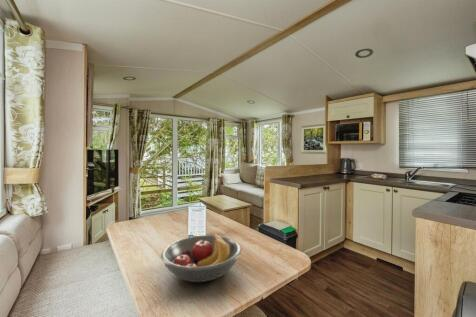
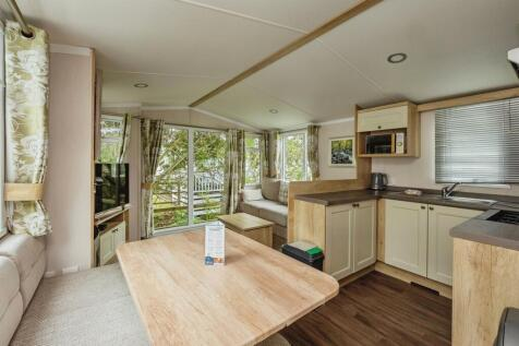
- fruit bowl (202, 257)
